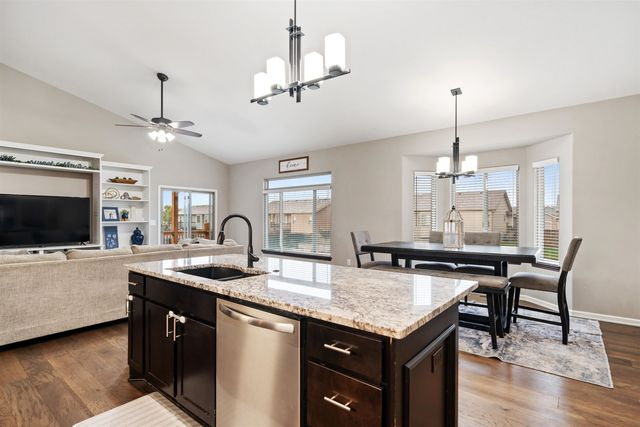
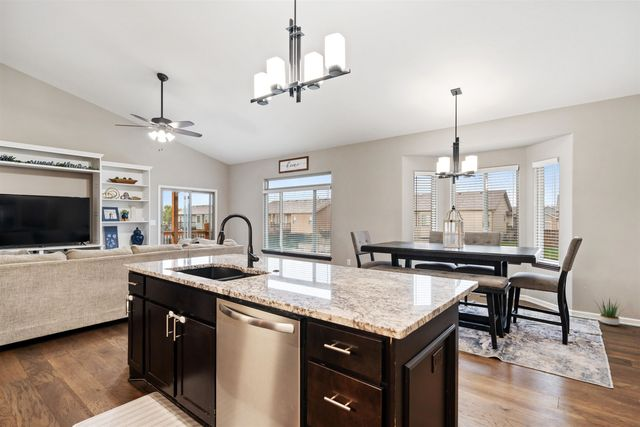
+ potted plant (609, 311)
